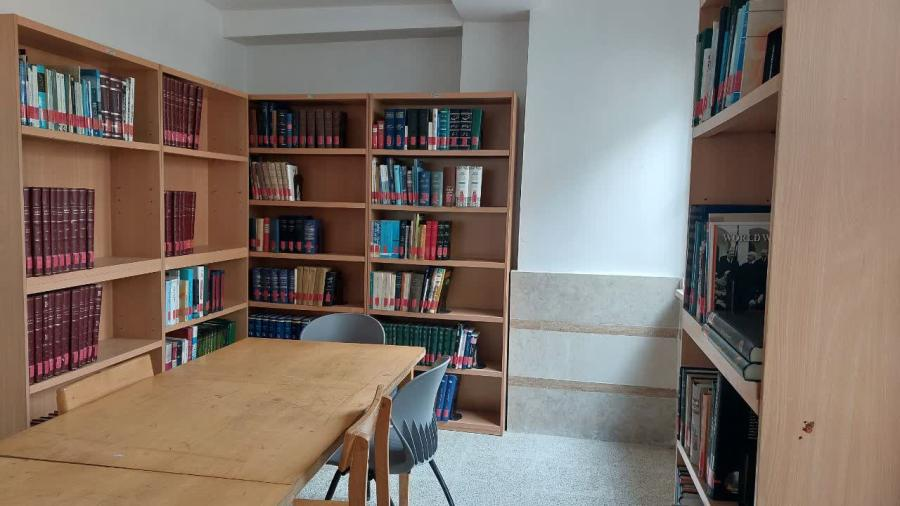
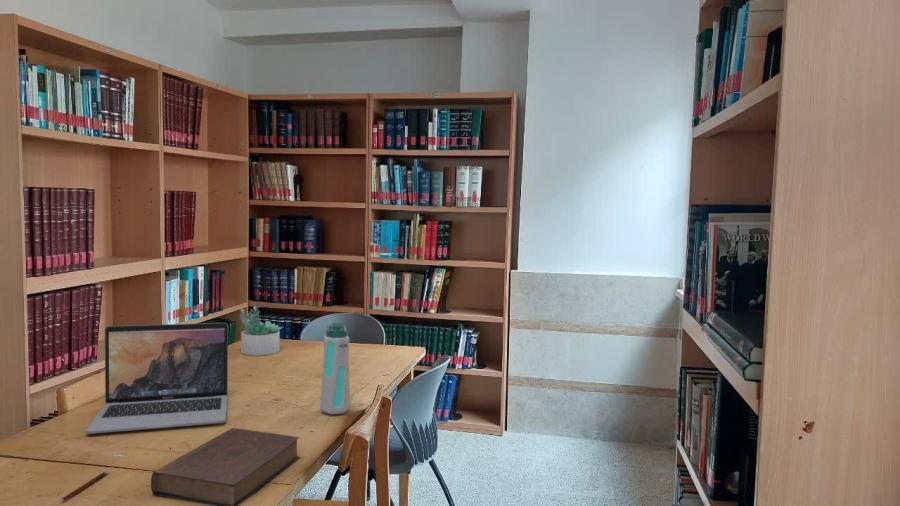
+ pen (86, 484)
+ book (231, 463)
+ succulent plant (261, 328)
+ water bottle (336, 367)
+ laptop (163, 373)
